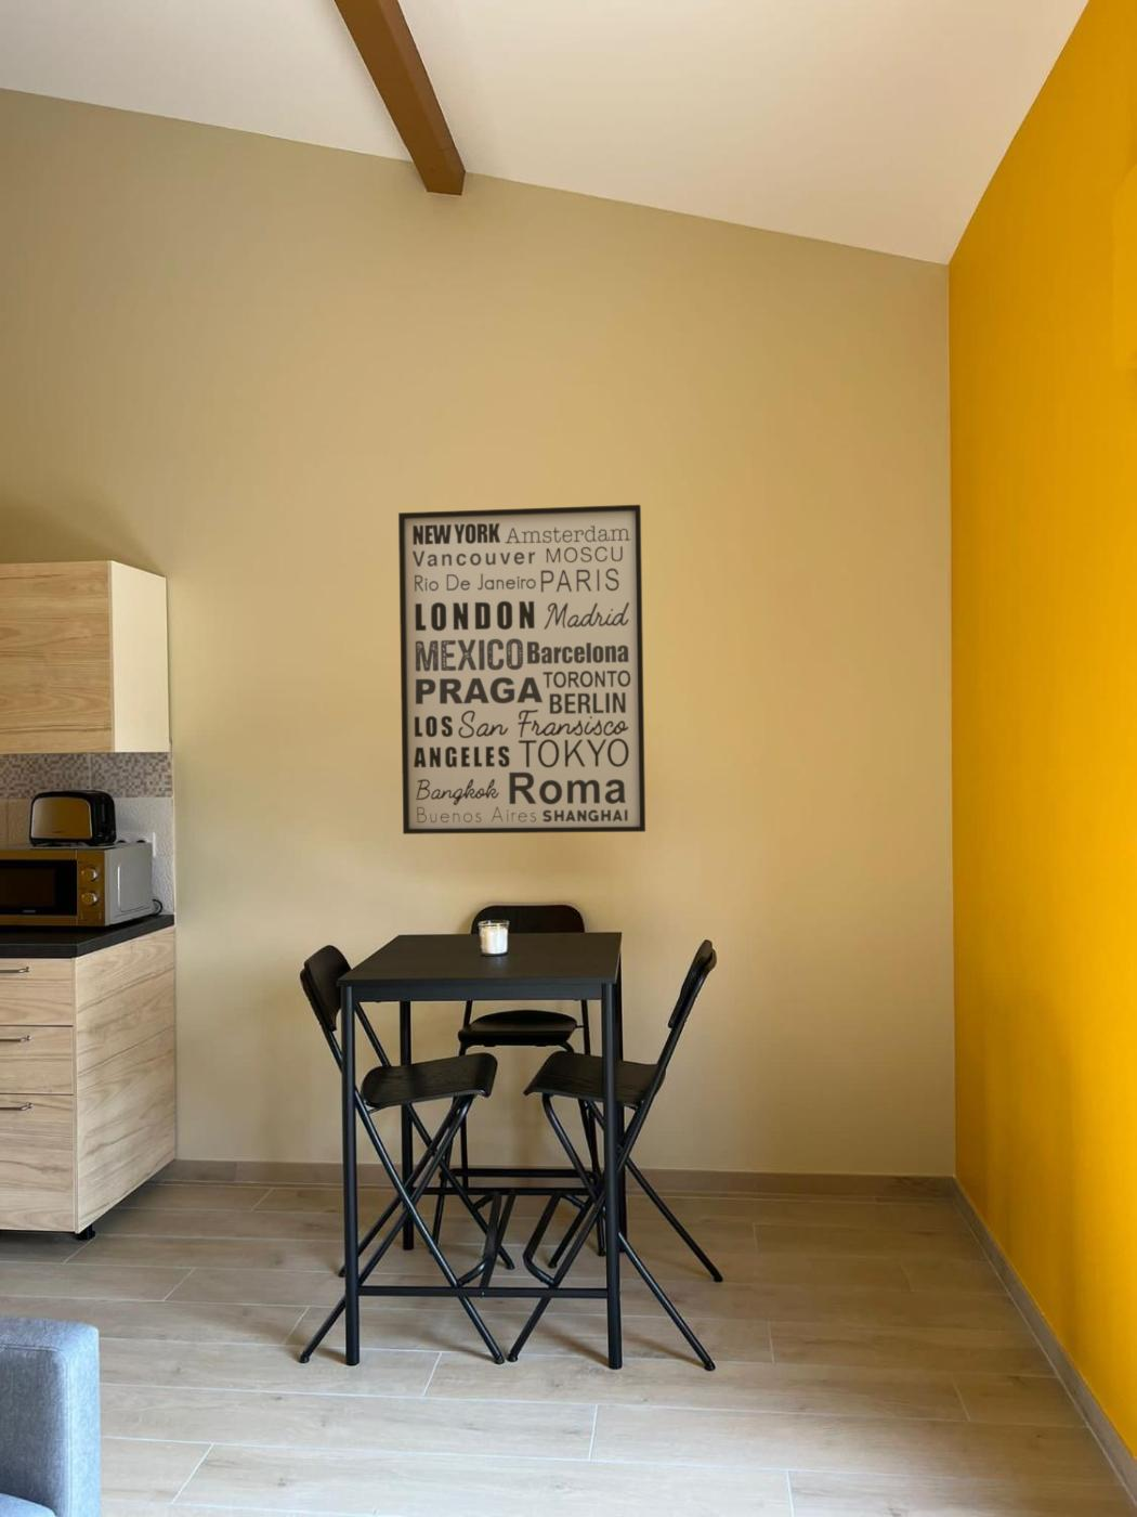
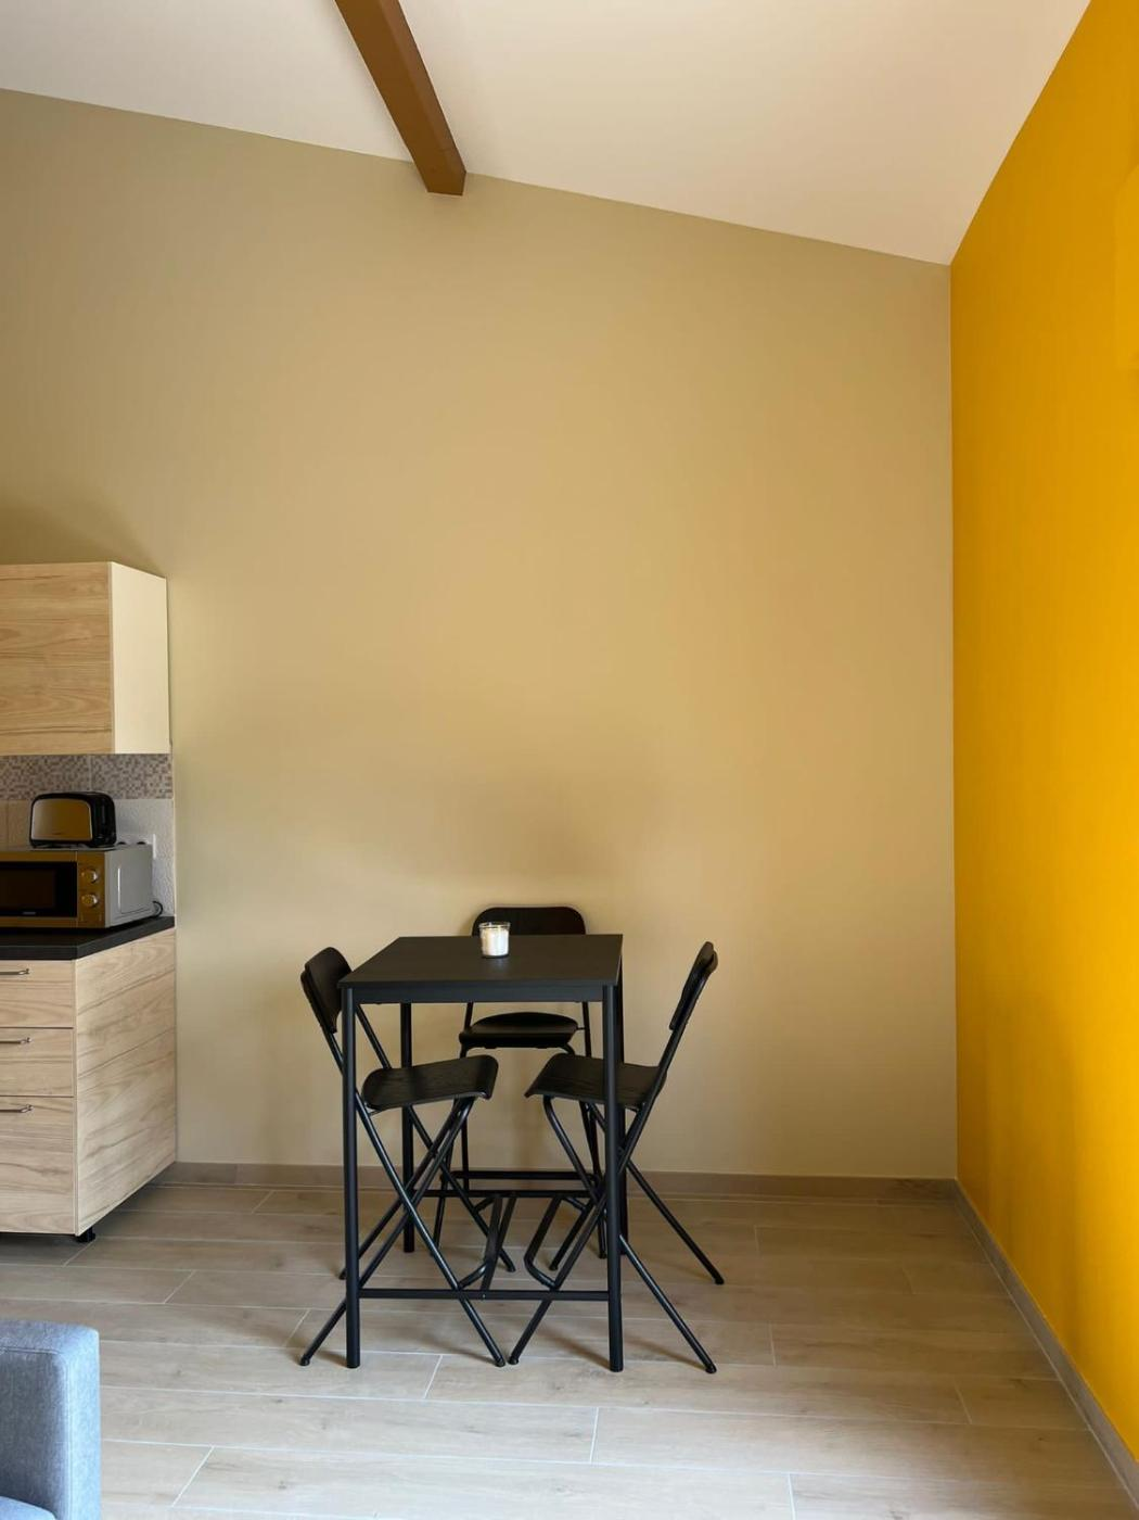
- wall art (521, 671)
